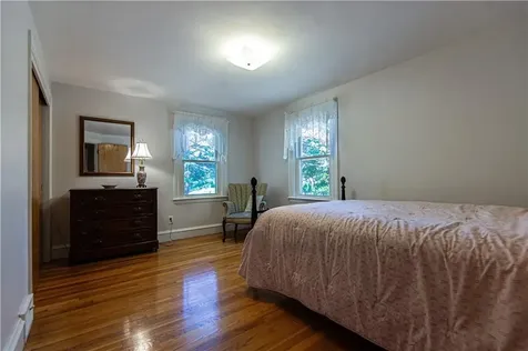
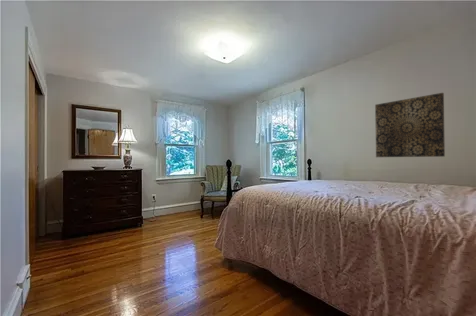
+ wall art (406, 128)
